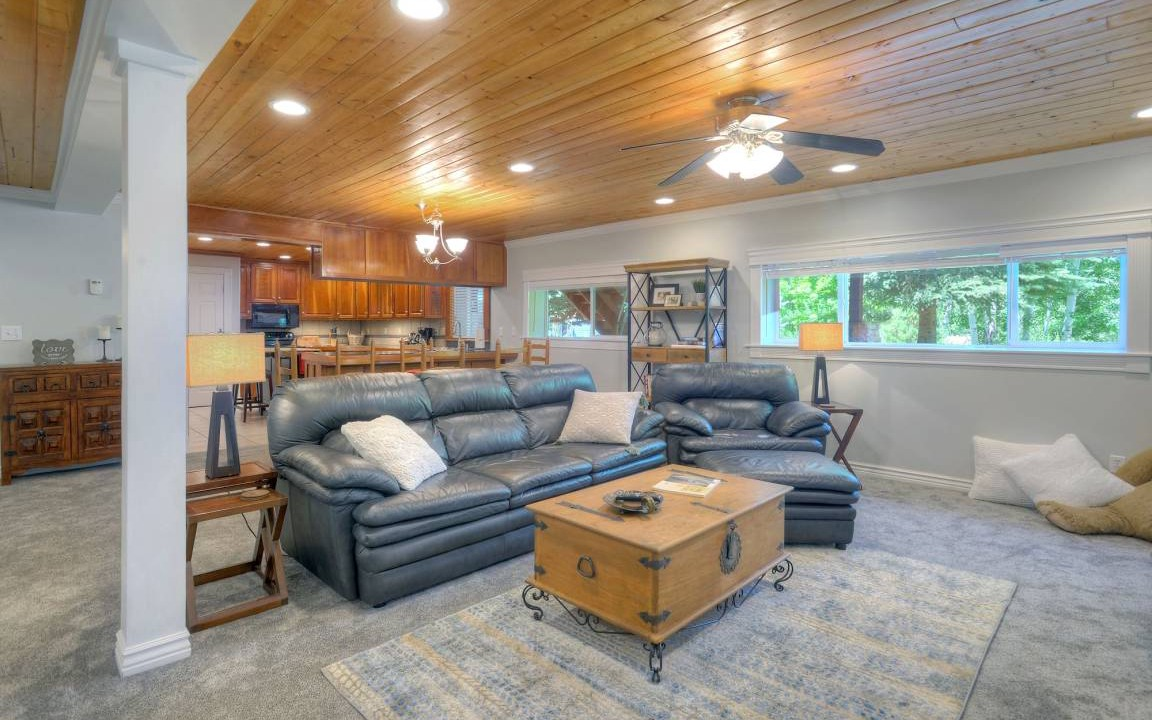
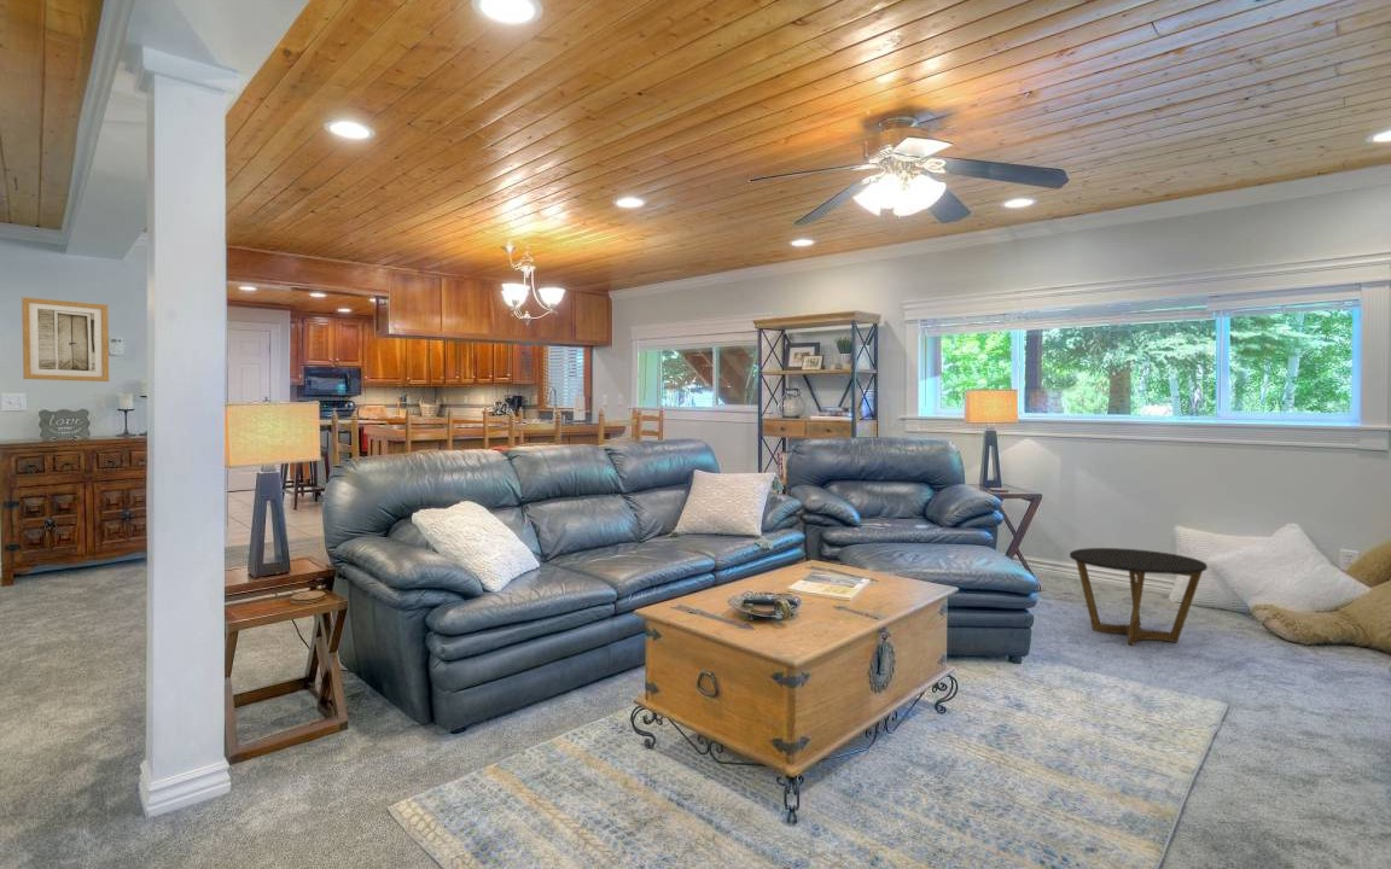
+ wall art (66, 340)
+ side table (1134, 596)
